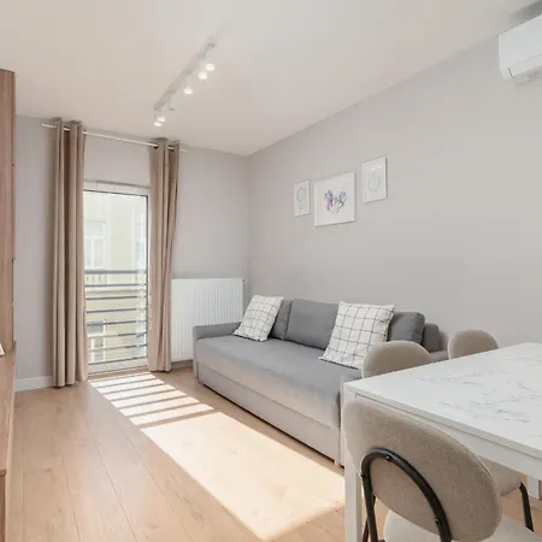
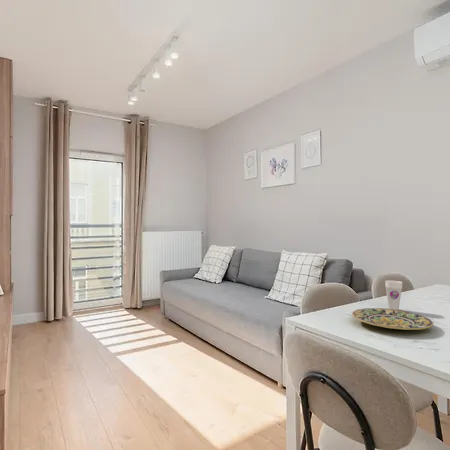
+ cup (393, 295)
+ plate (390, 321)
